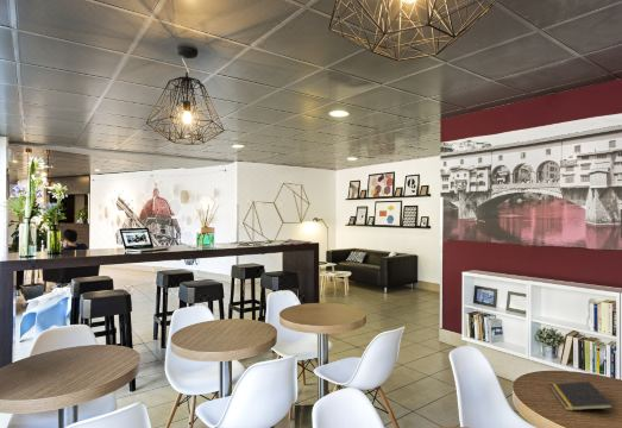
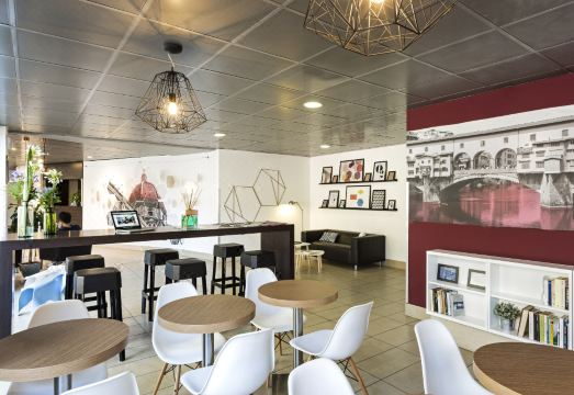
- notepad (578, 395)
